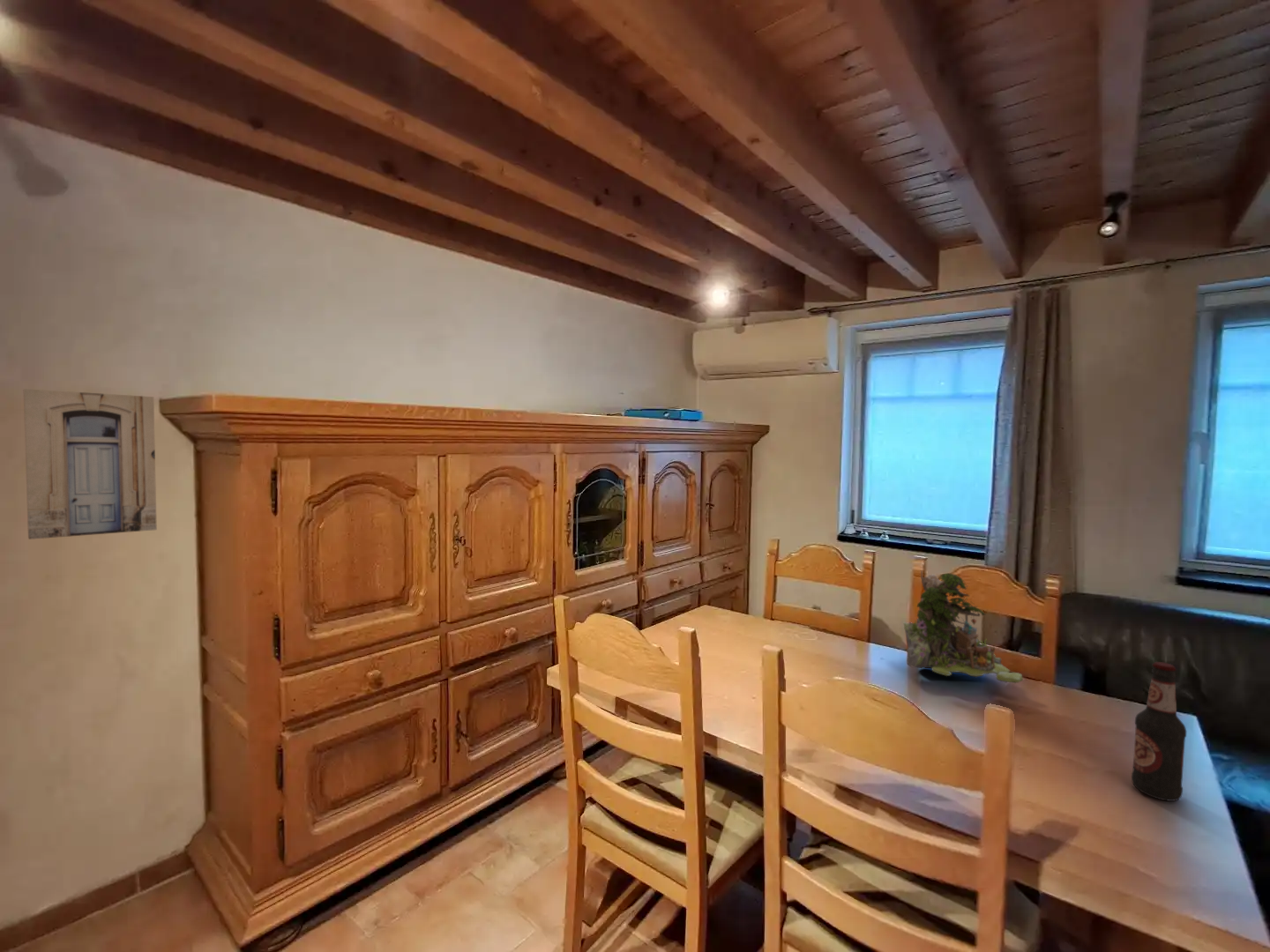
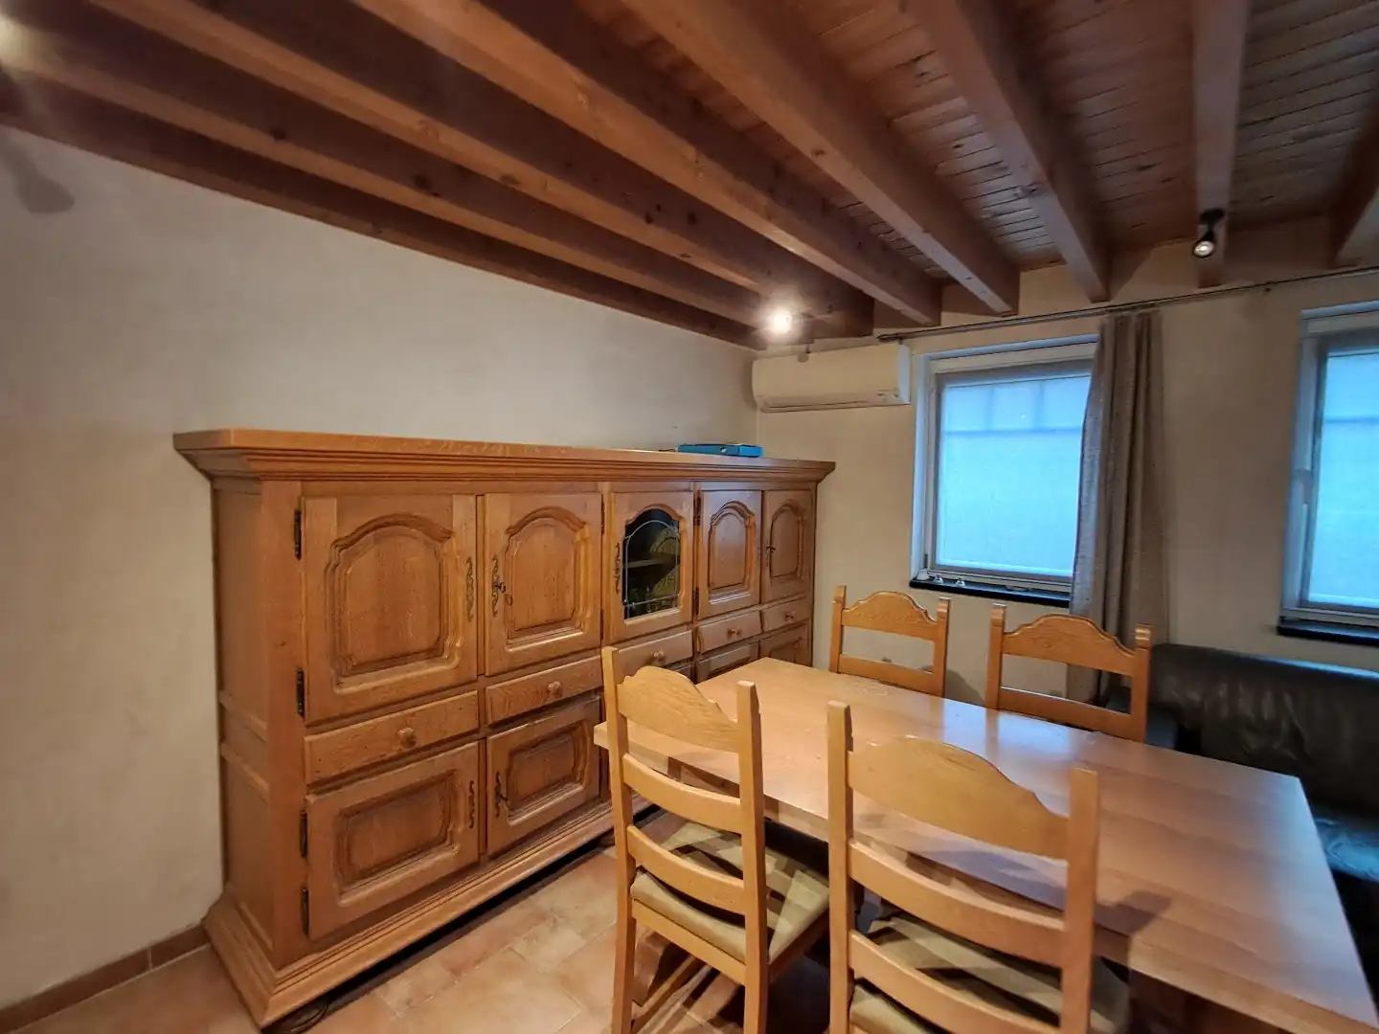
- plant (957, 626)
- wall art (93, 464)
- bottle (1160, 728)
